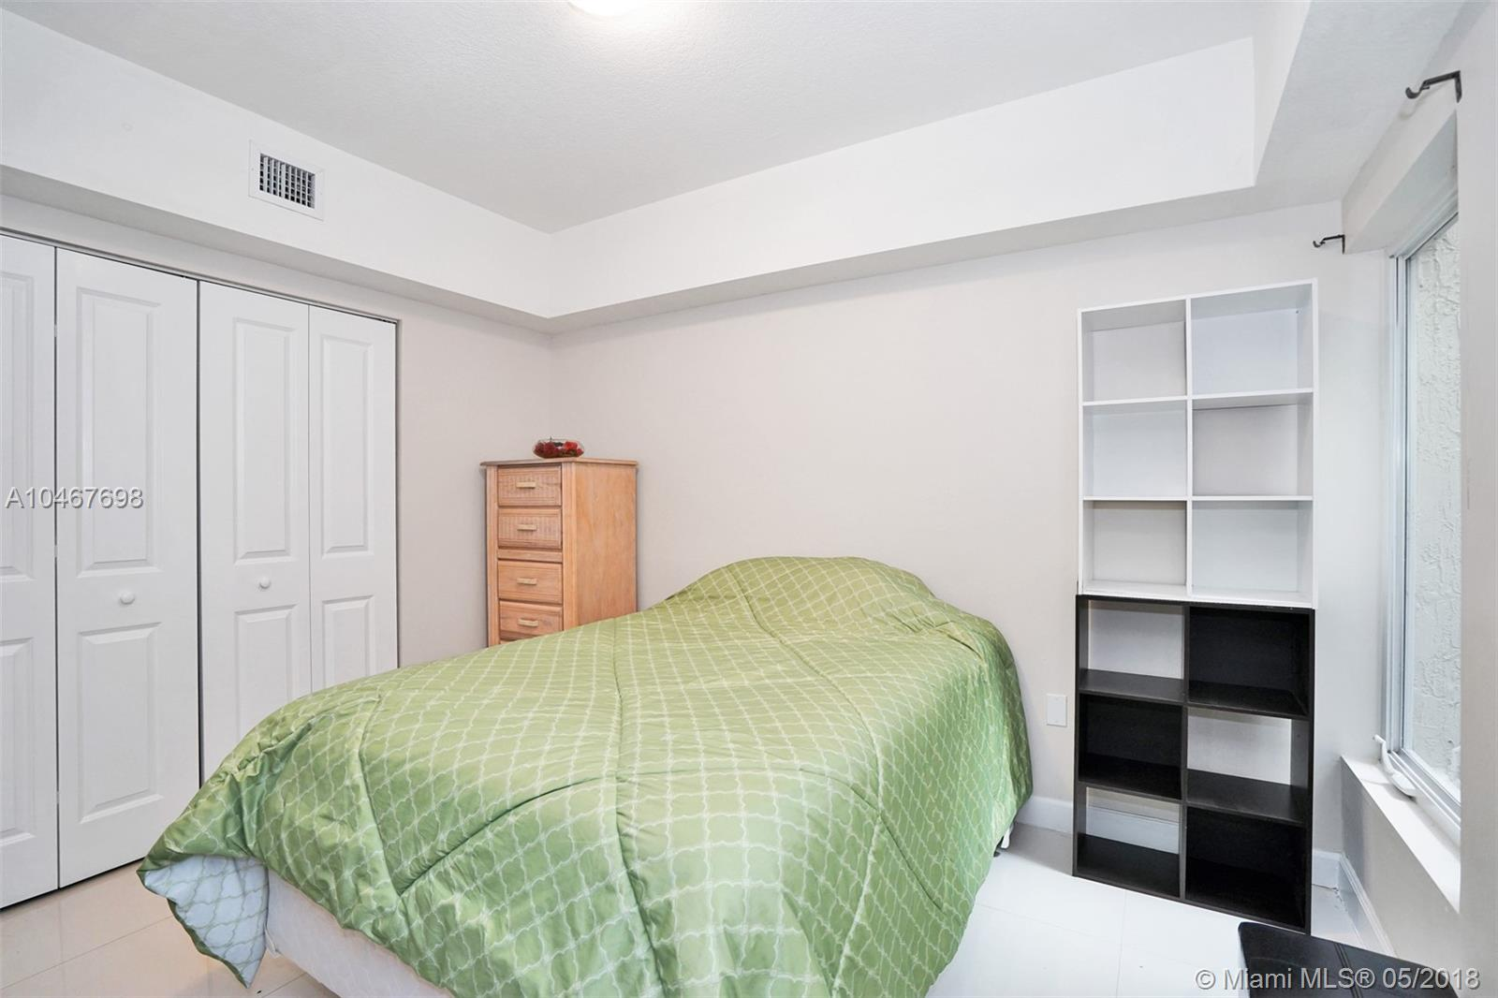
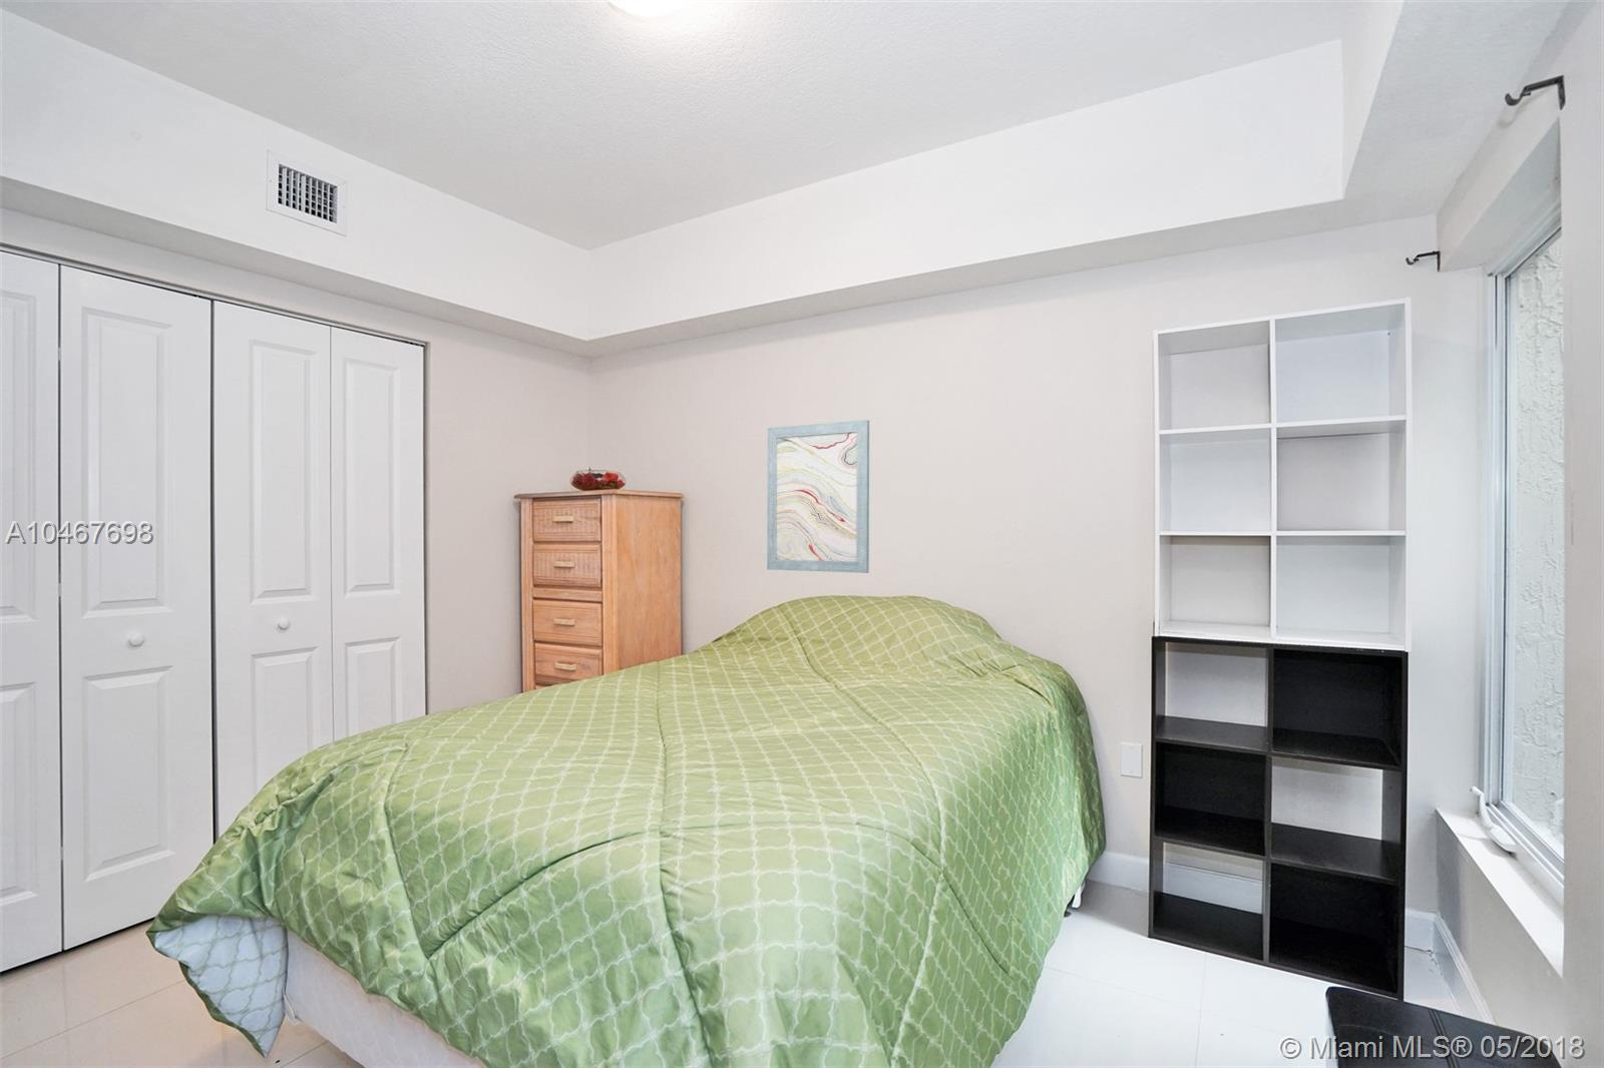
+ wall art (816, 497)
